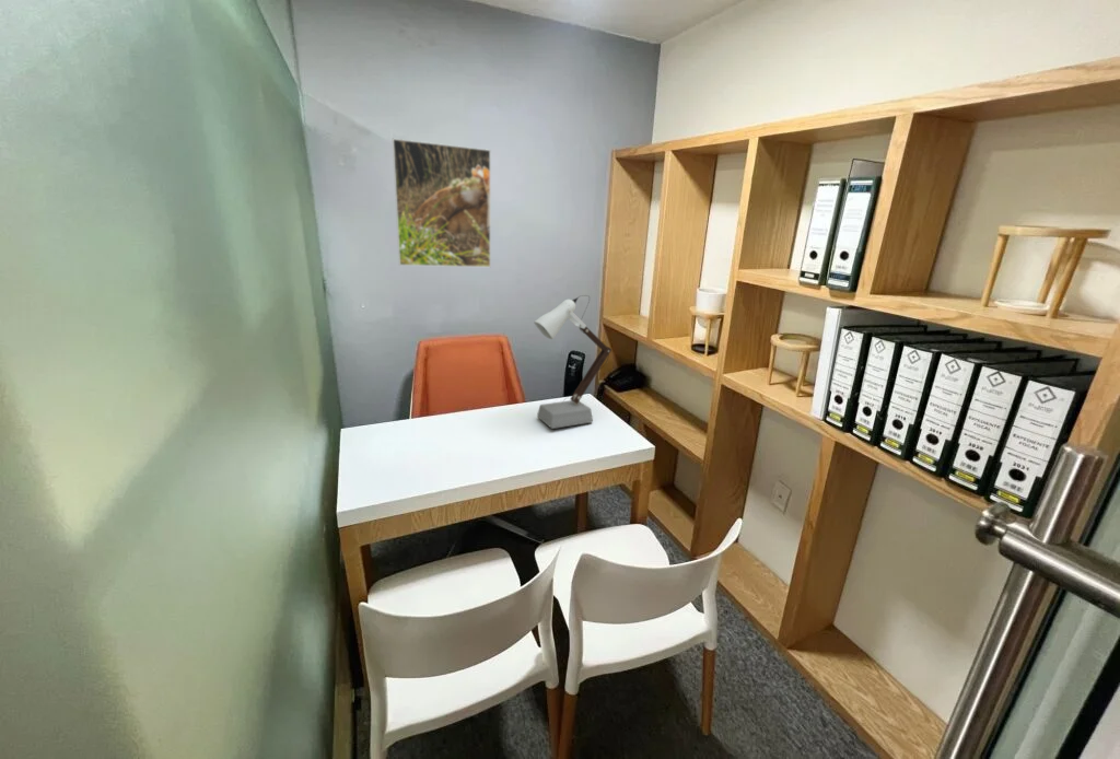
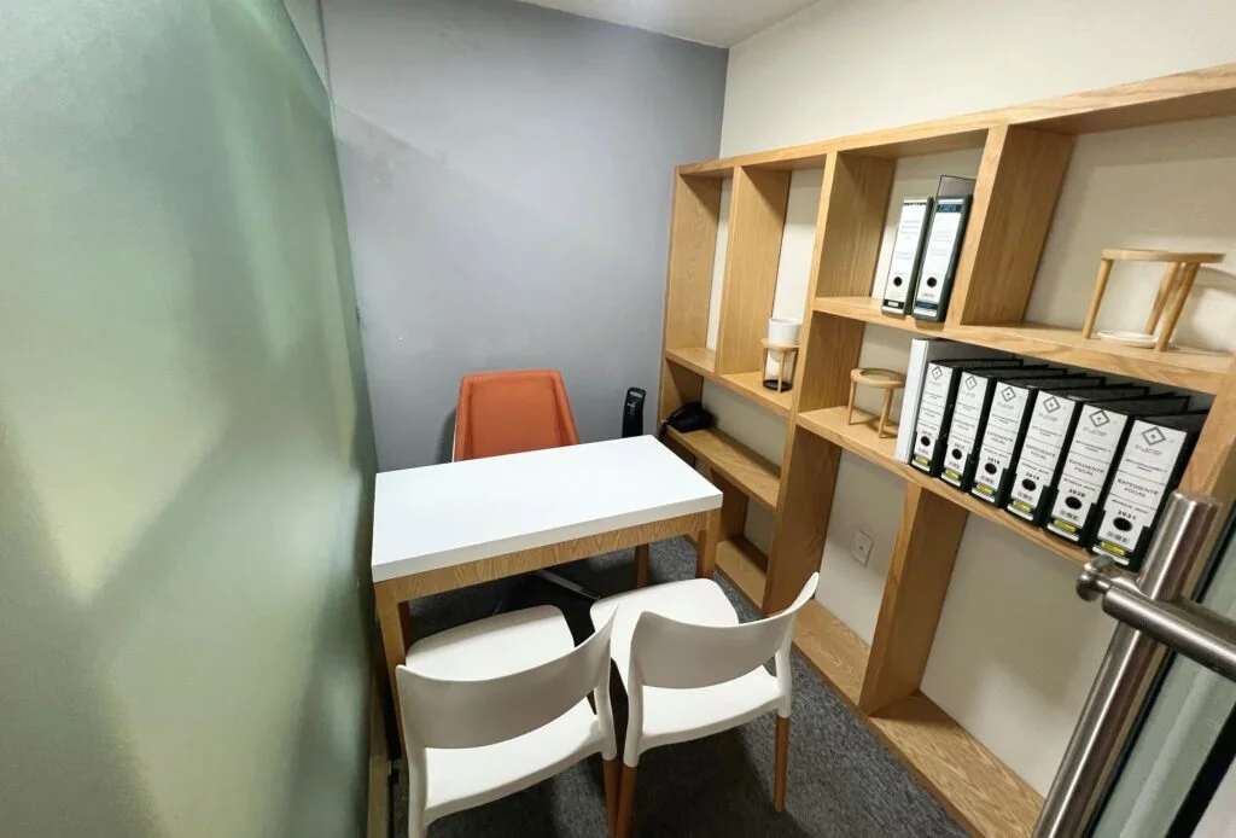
- desk lamp (590, 367)
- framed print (444, 207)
